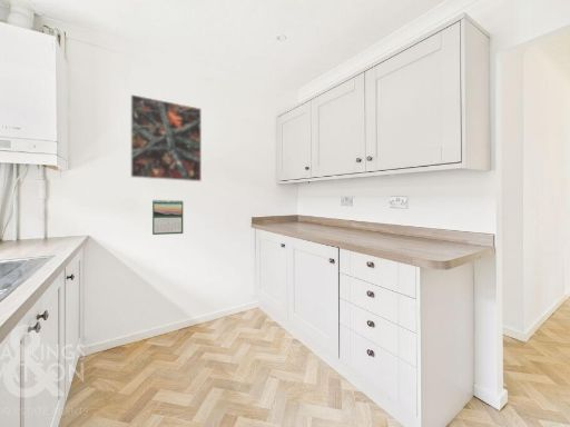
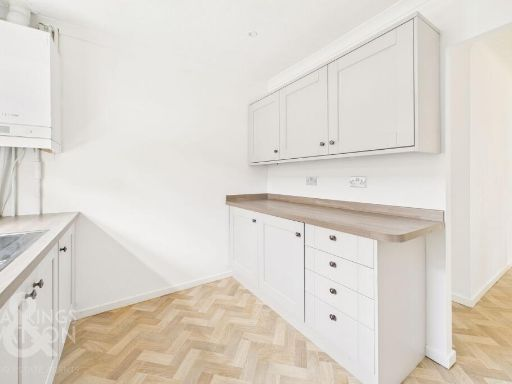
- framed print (167, 140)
- calendar (168, 216)
